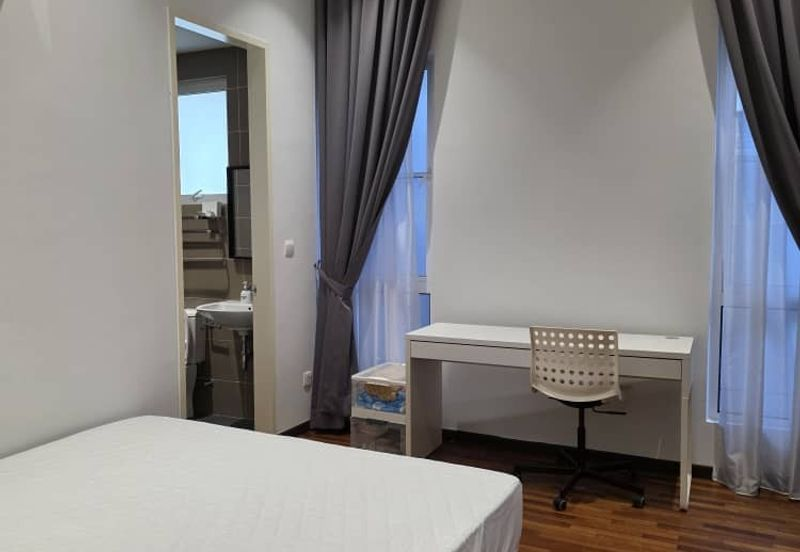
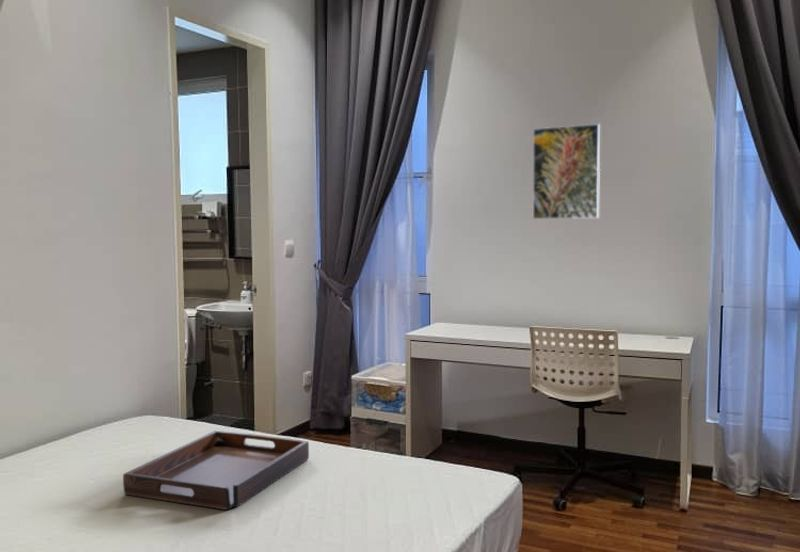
+ serving tray (222, 465)
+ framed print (565, 172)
